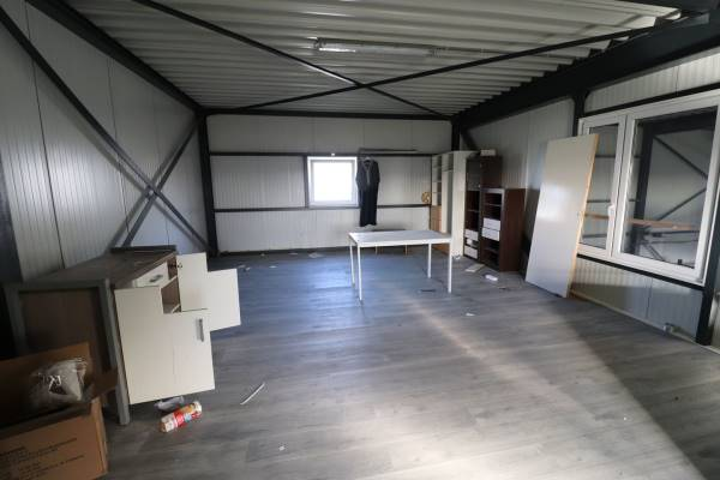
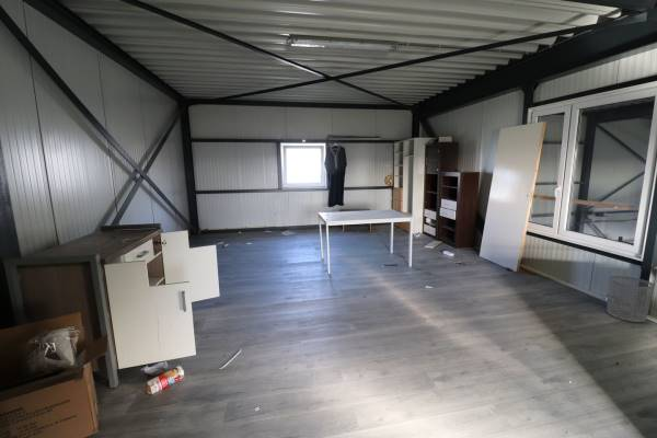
+ waste bin (629, 298)
